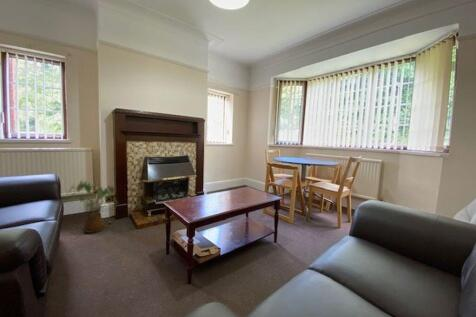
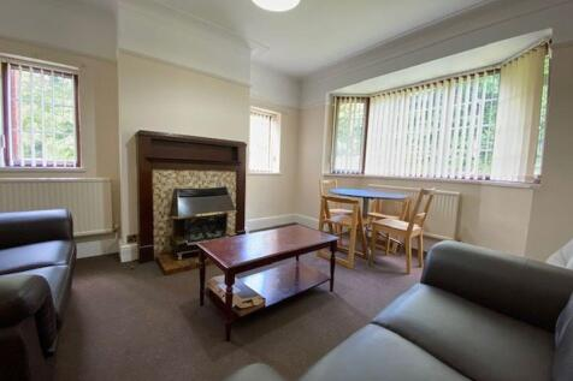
- house plant (96, 204)
